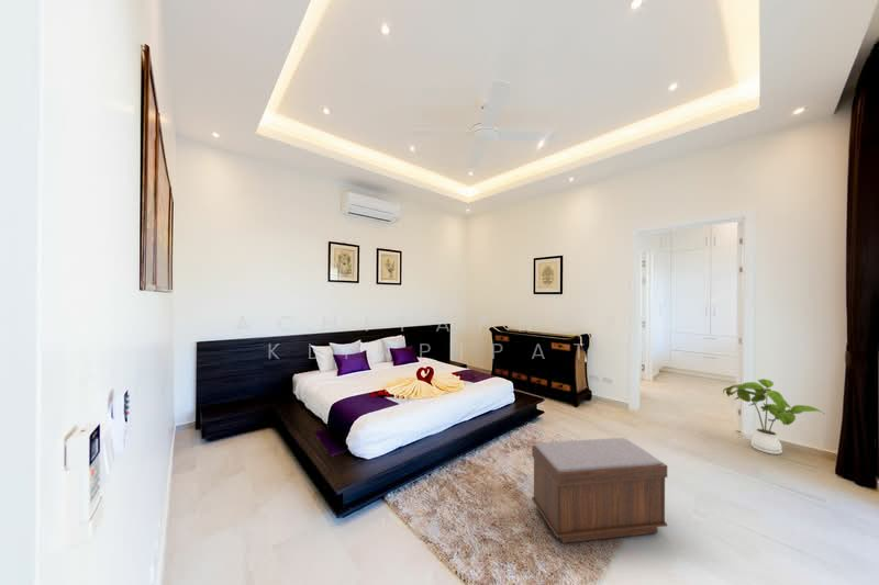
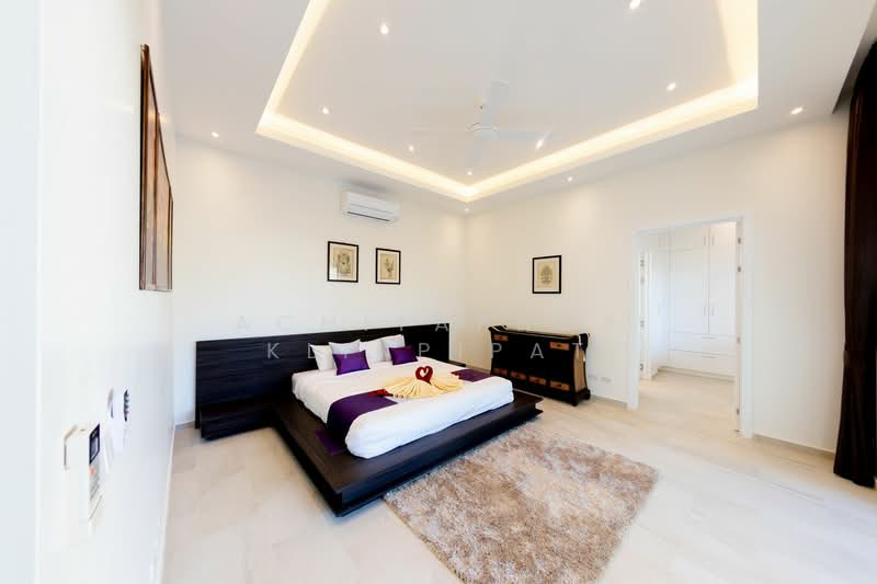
- house plant (769, 419)
- bench (594, 484)
